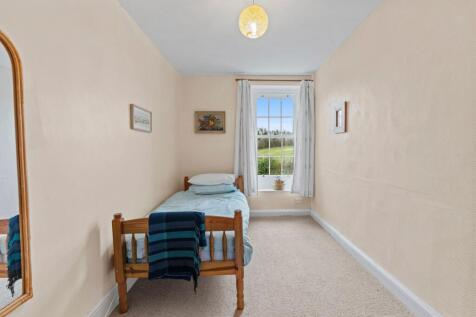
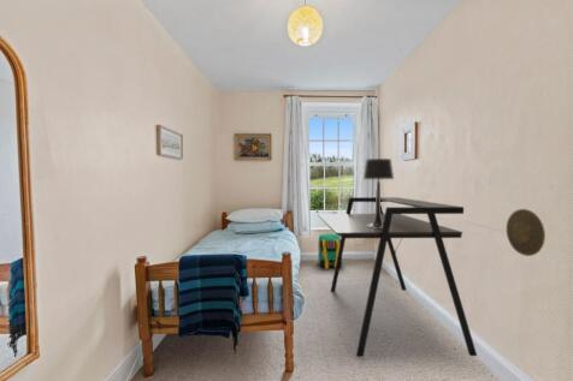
+ backpack (329, 249)
+ desk (379, 258)
+ table lamp (378, 192)
+ decorative plate (521, 232)
